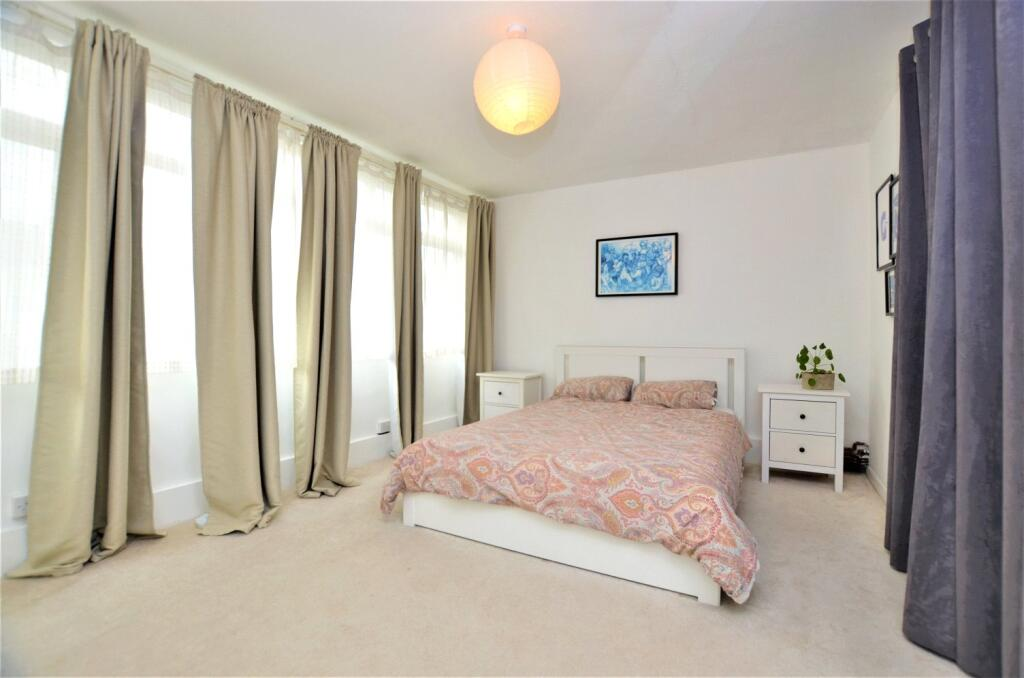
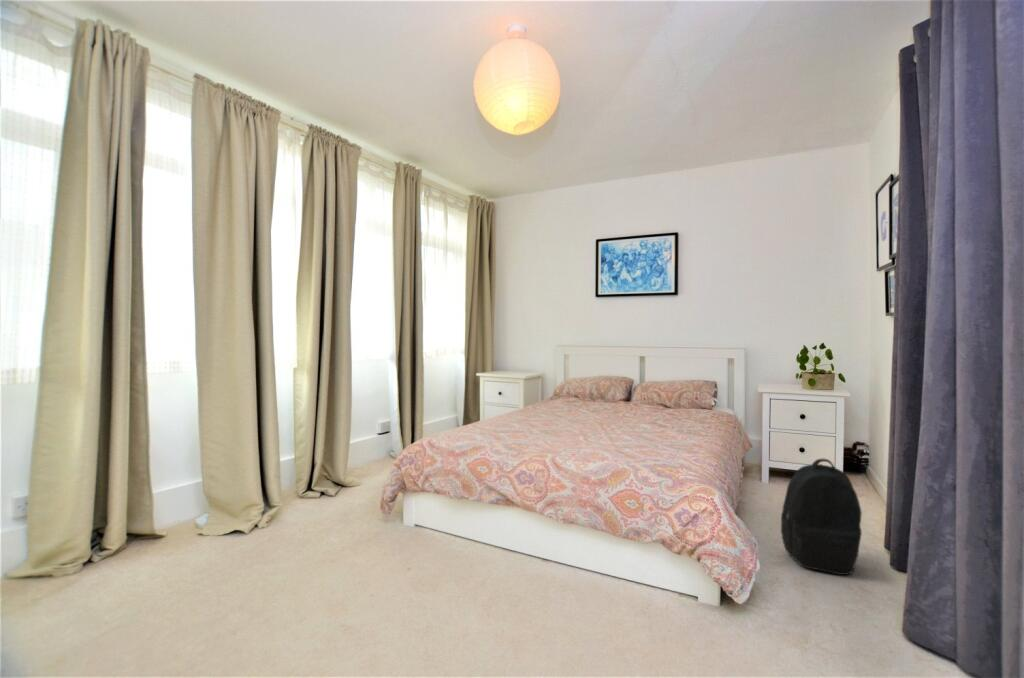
+ backpack (821, 511)
